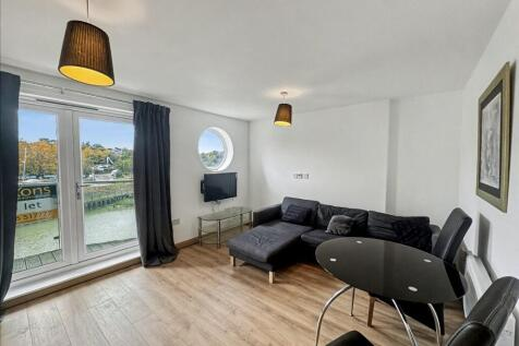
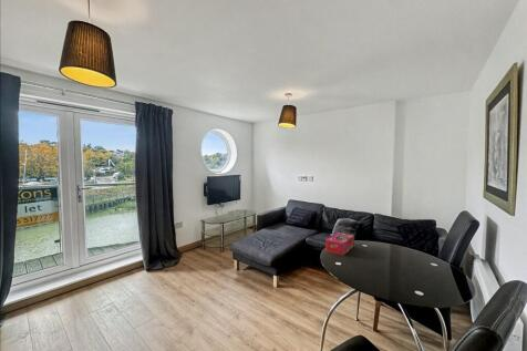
+ tissue box (340, 242)
